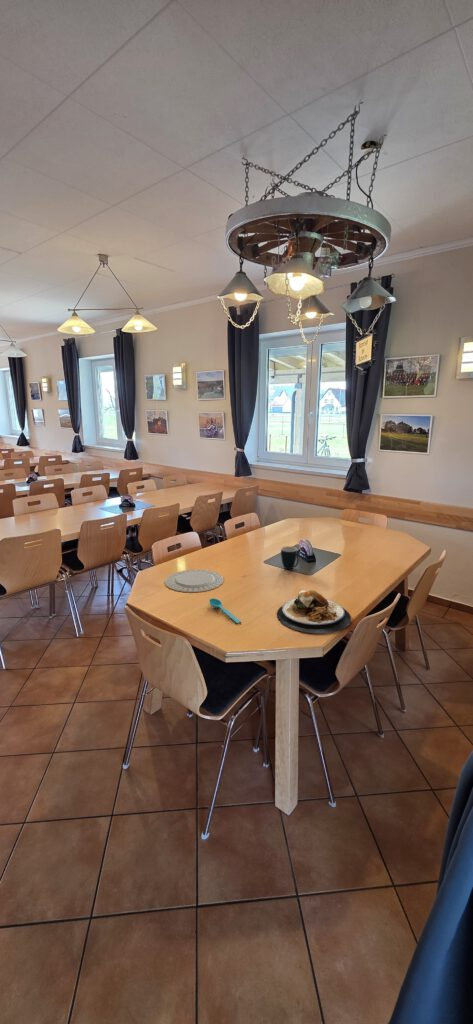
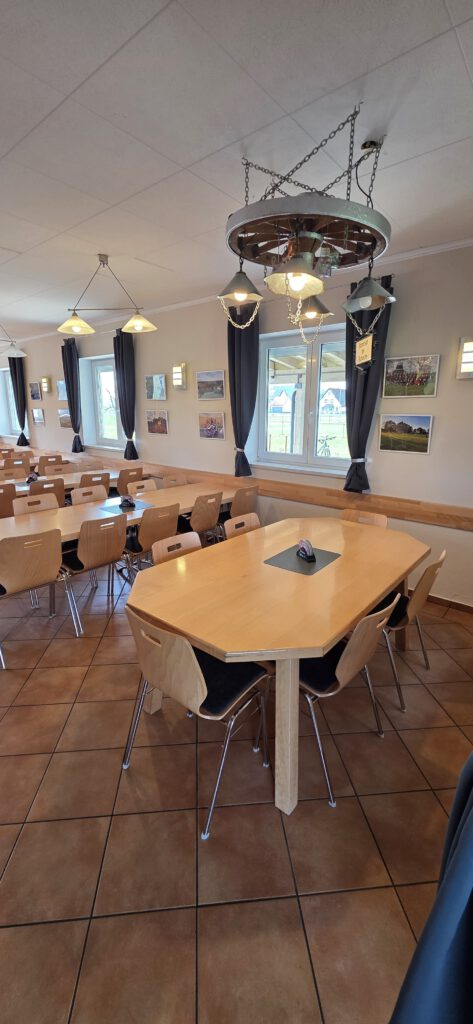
- spoon (224, 610)
- plate (313, 606)
- chinaware (194, 579)
- mug (290, 559)
